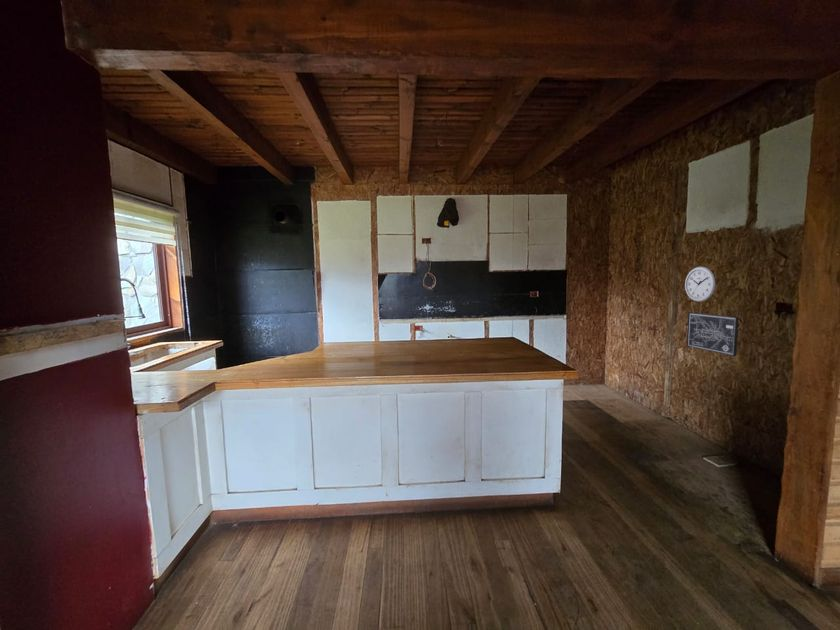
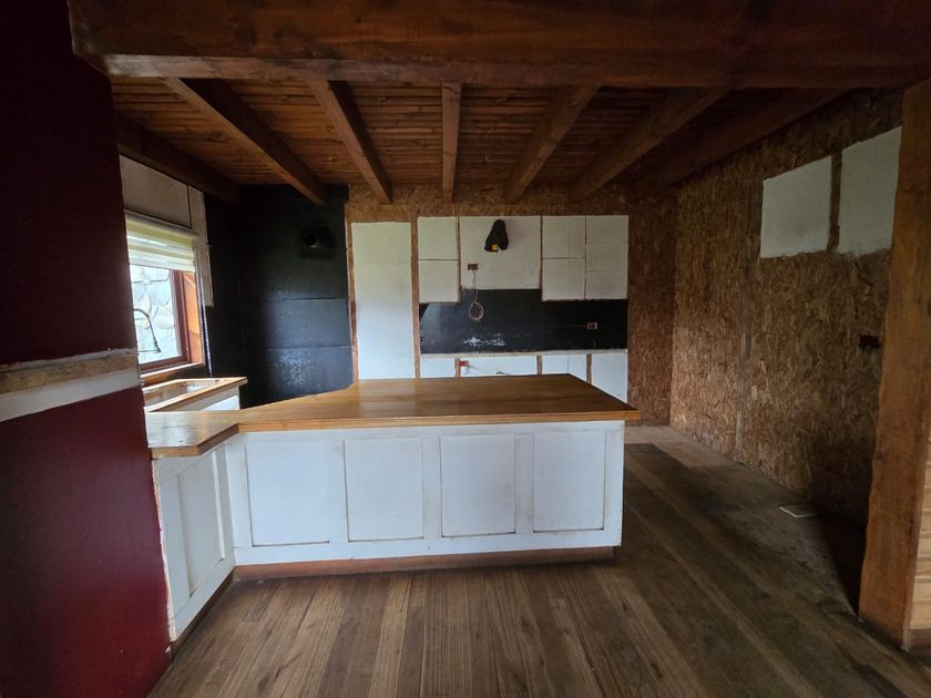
- wall art (710, 332)
- wall clock (698, 284)
